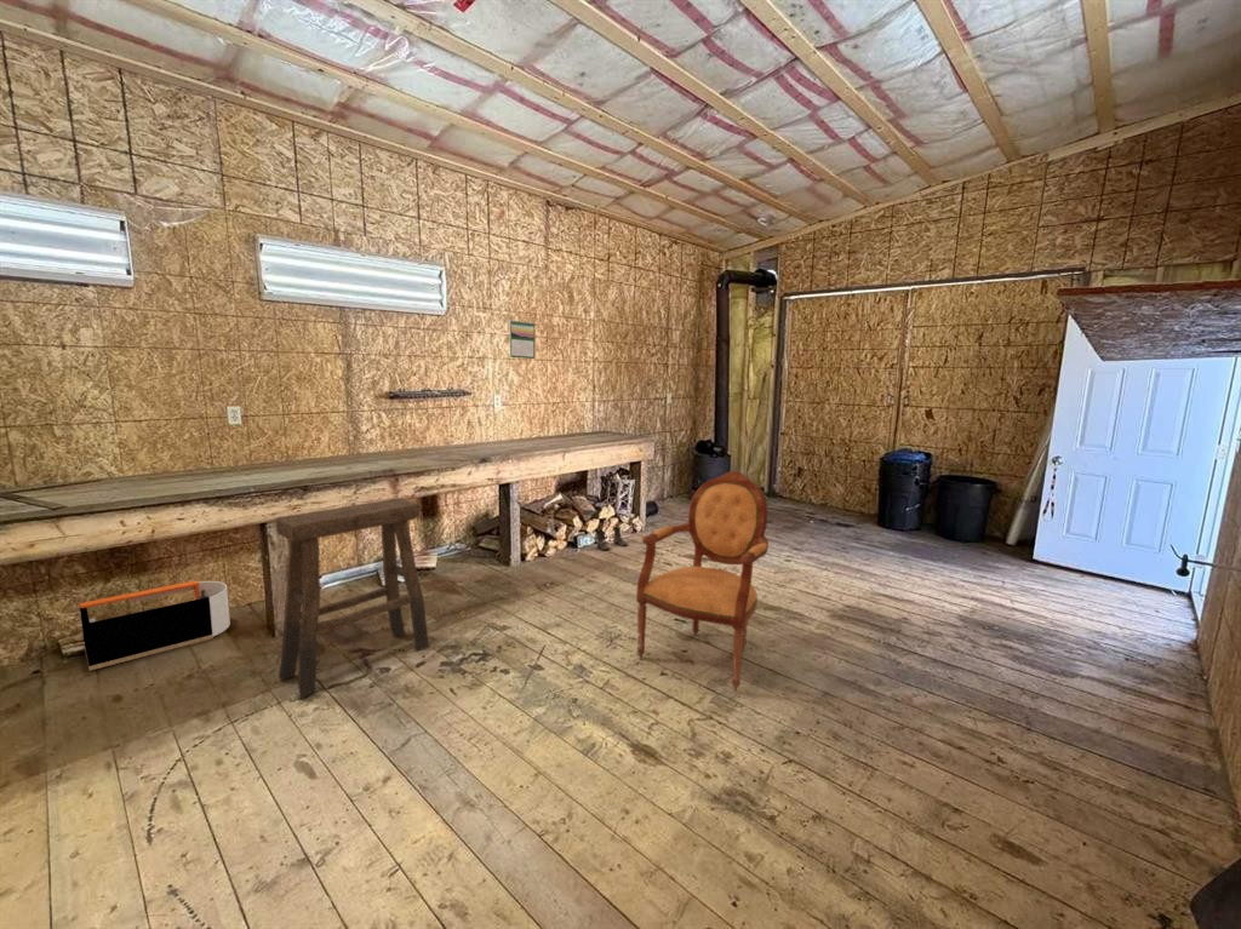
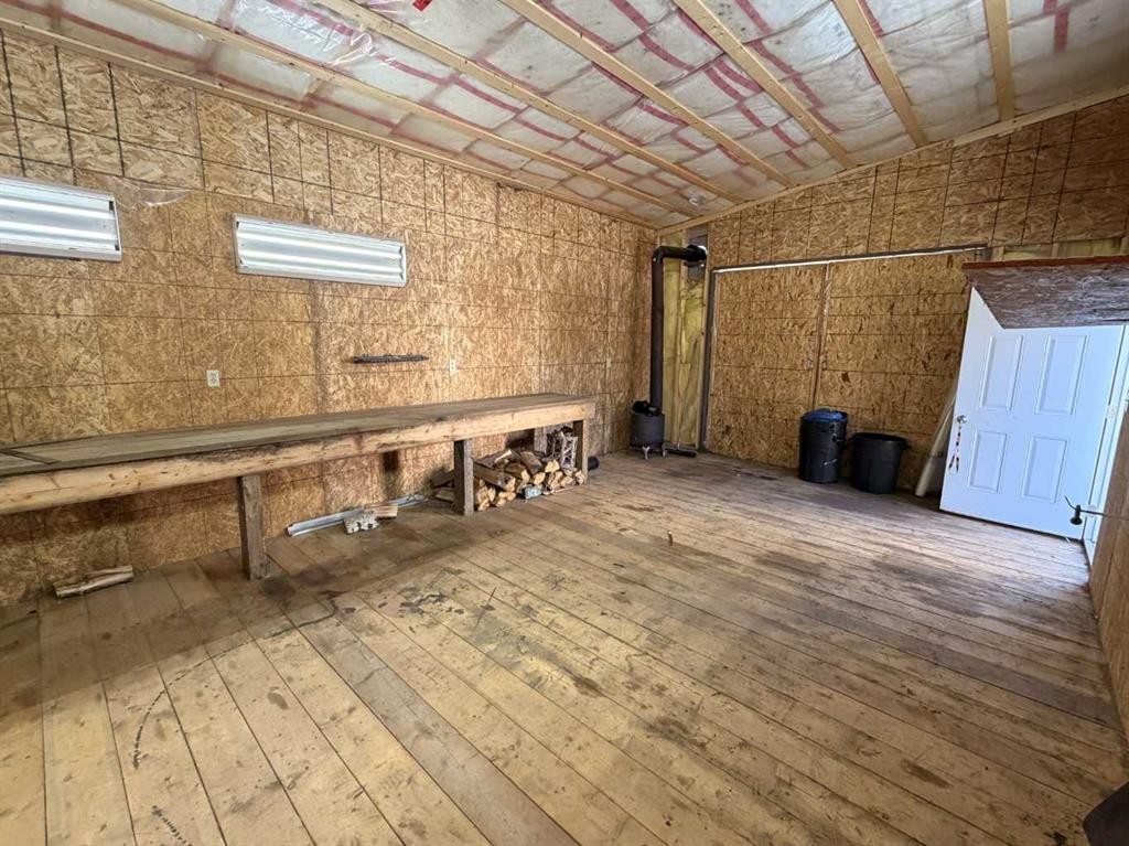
- storage bin (160, 618)
- boots (613, 538)
- stool (355, 596)
- armchair (709, 568)
- calendar (522, 339)
